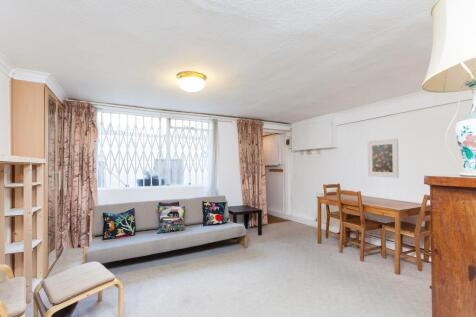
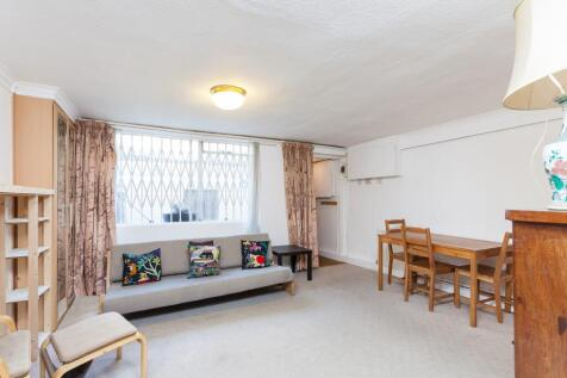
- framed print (382, 158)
